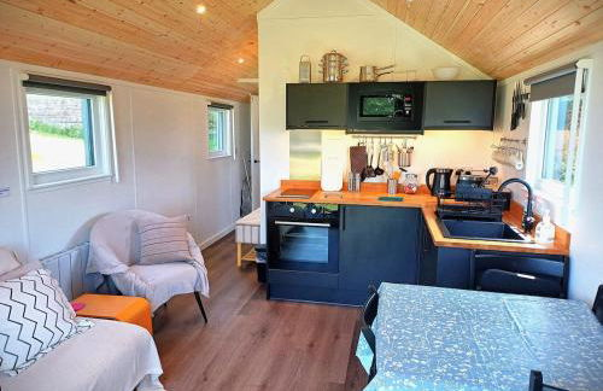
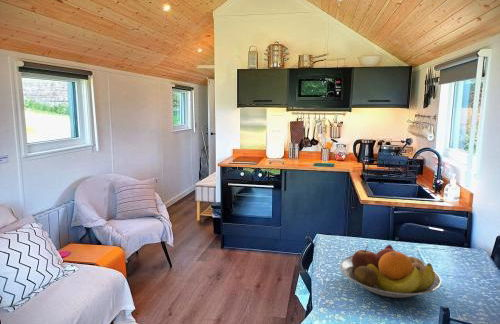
+ fruit bowl (388, 267)
